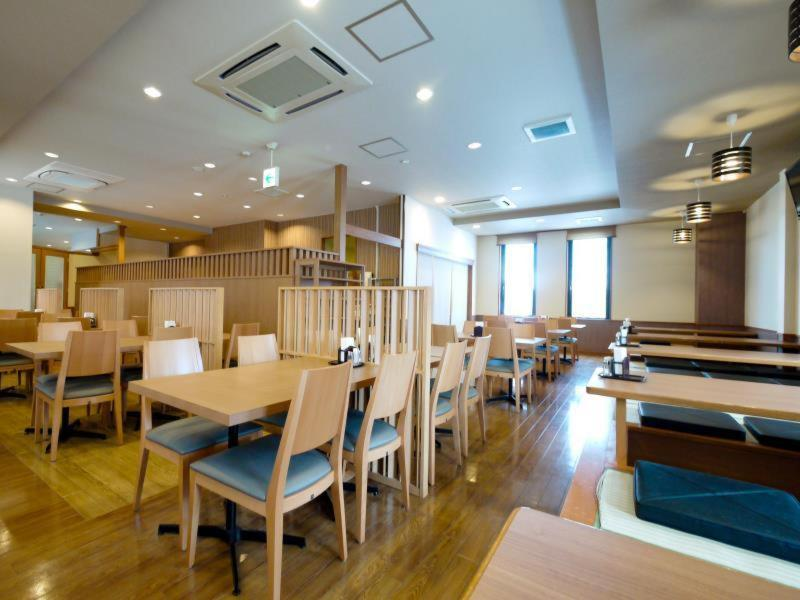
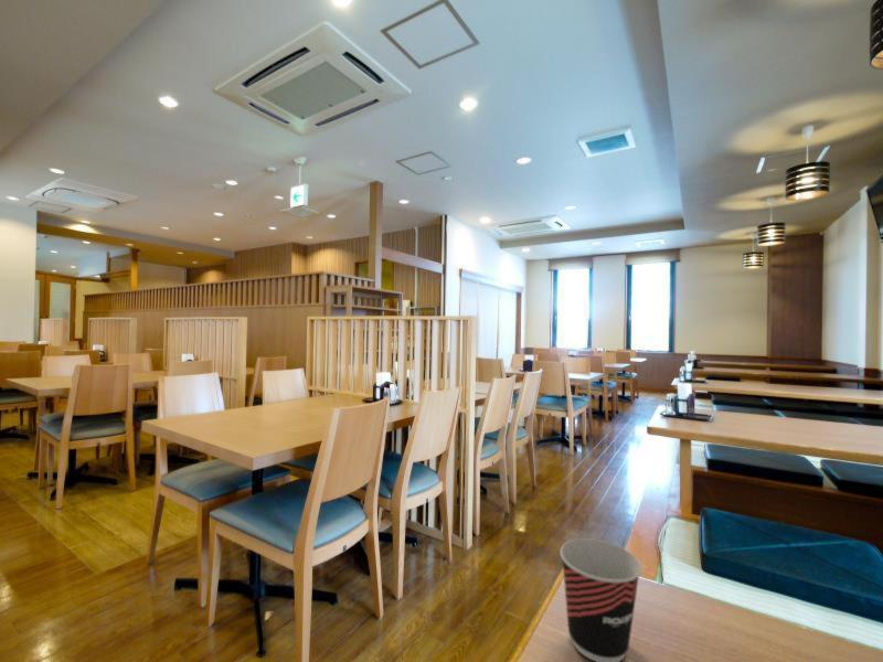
+ cup (598, 599)
